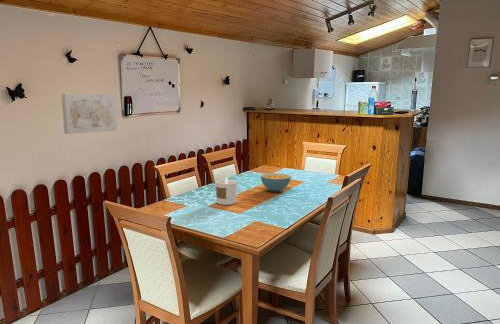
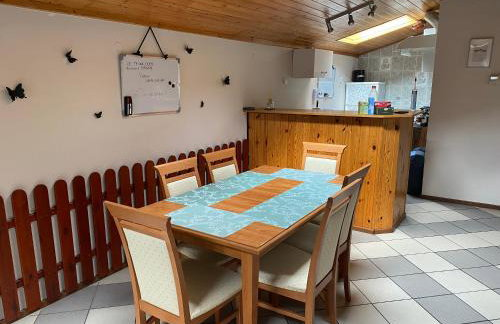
- cereal bowl (275, 183)
- wall art (91, 113)
- candle (226, 189)
